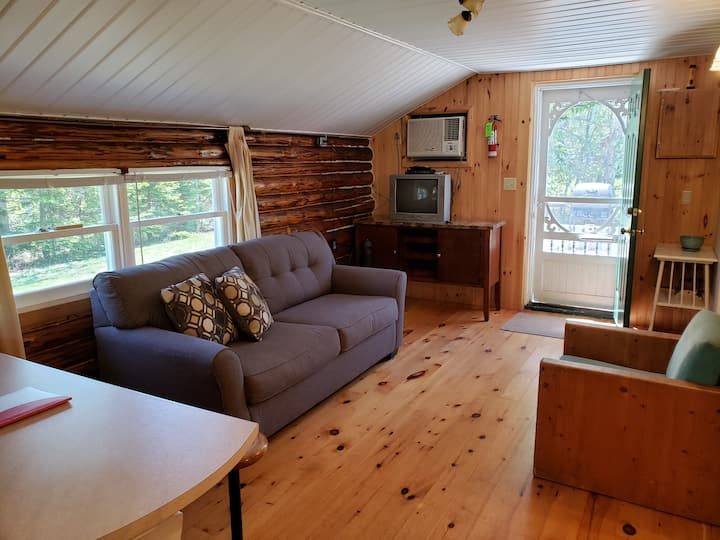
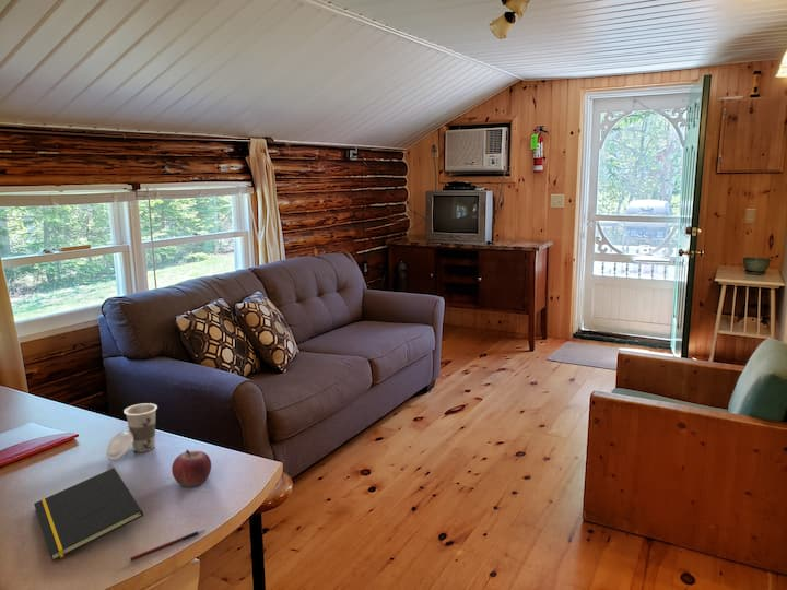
+ fruit (191, 464)
+ notepad (86, 509)
+ pen (168, 544)
+ cup (132, 432)
